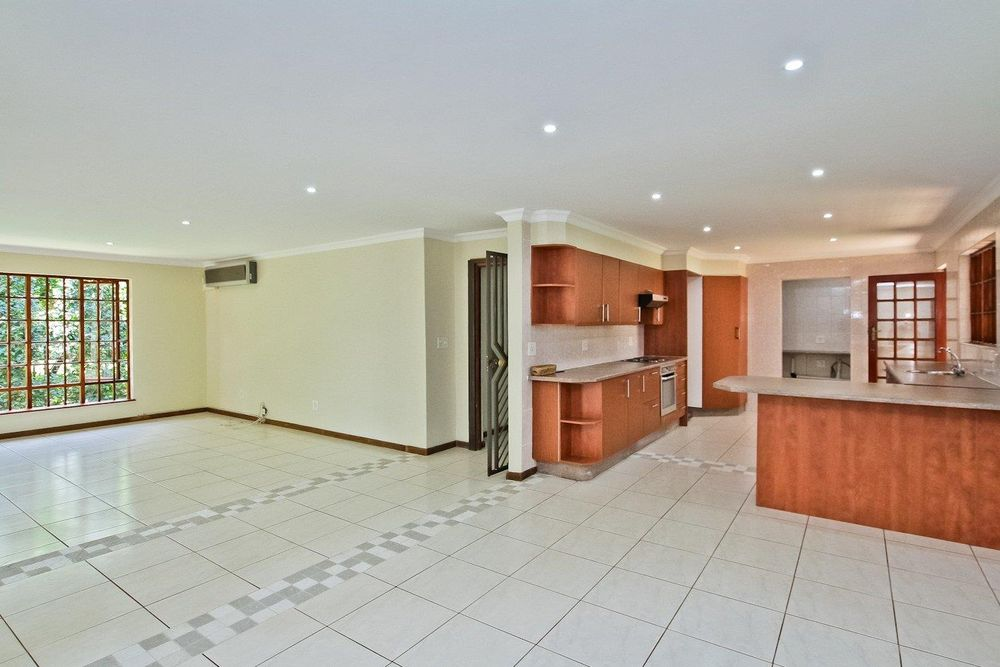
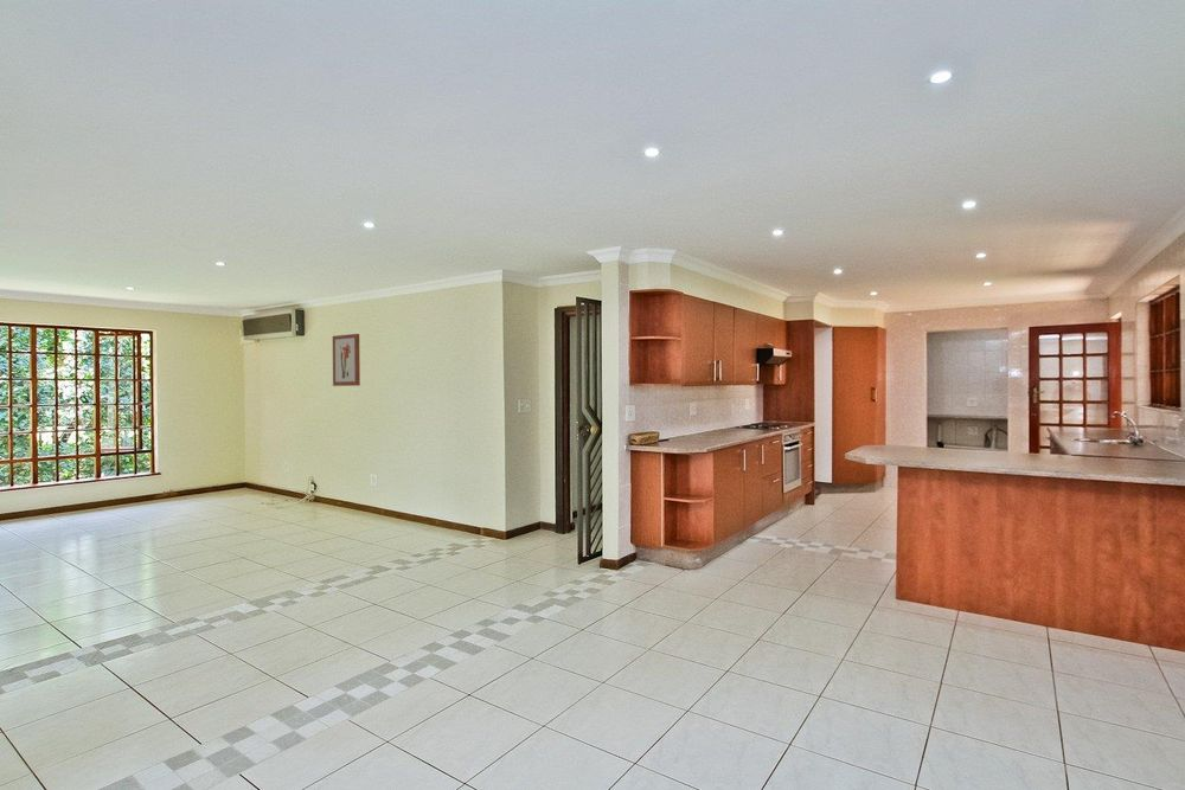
+ wall art (345, 360)
